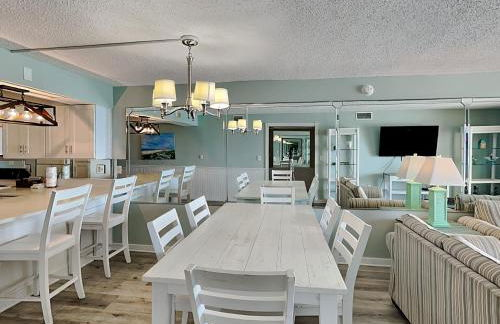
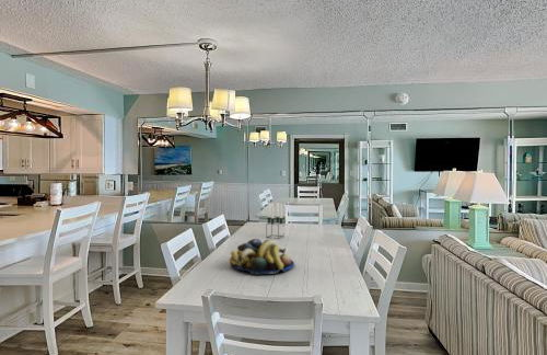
+ fruit bowl (263, 252)
+ candle holder (272, 219)
